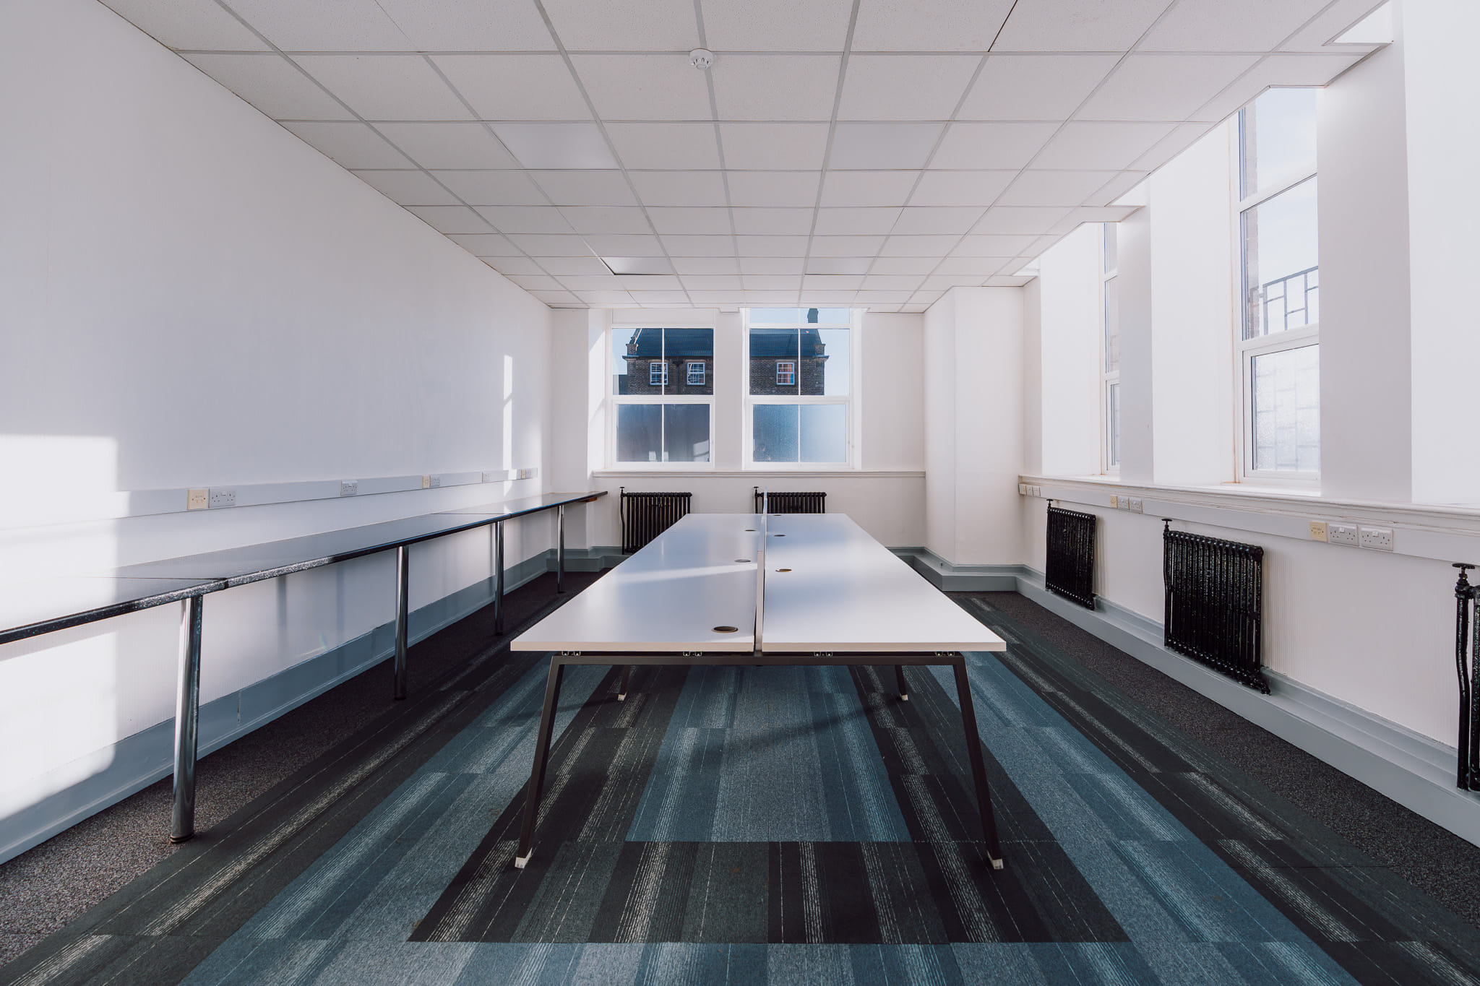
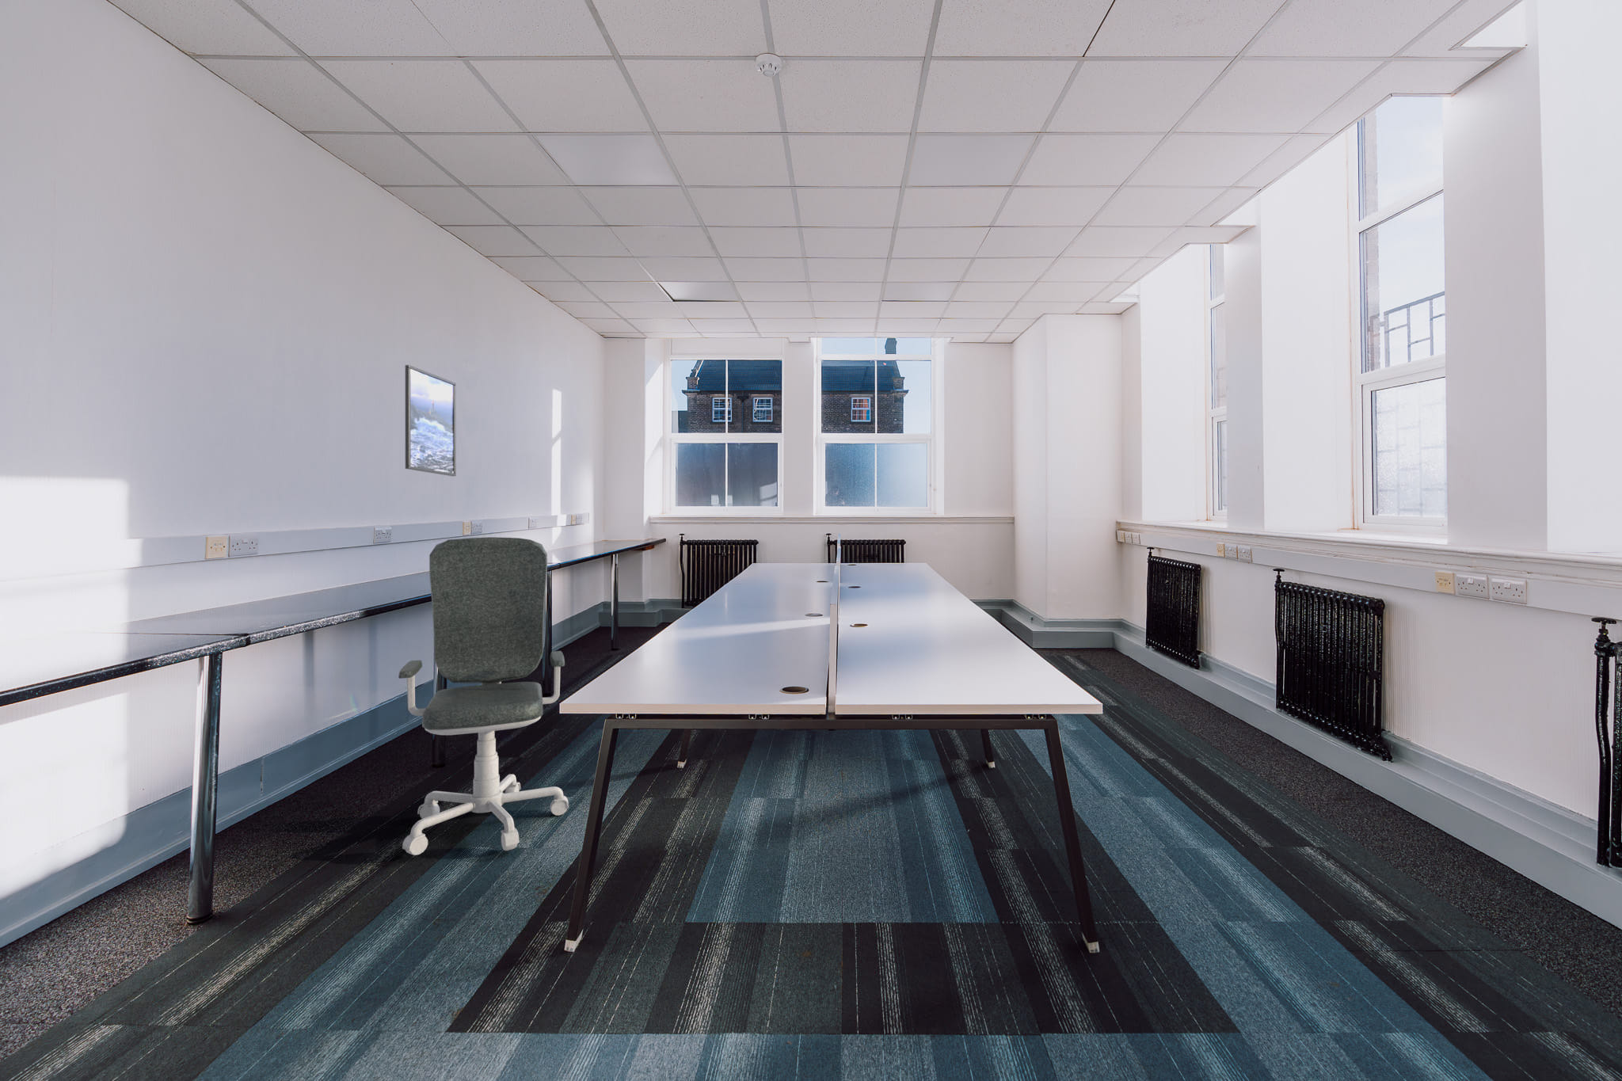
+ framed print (432, 423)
+ office chair (490, 679)
